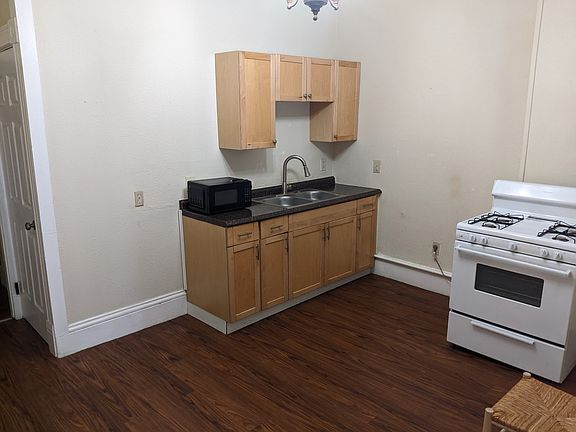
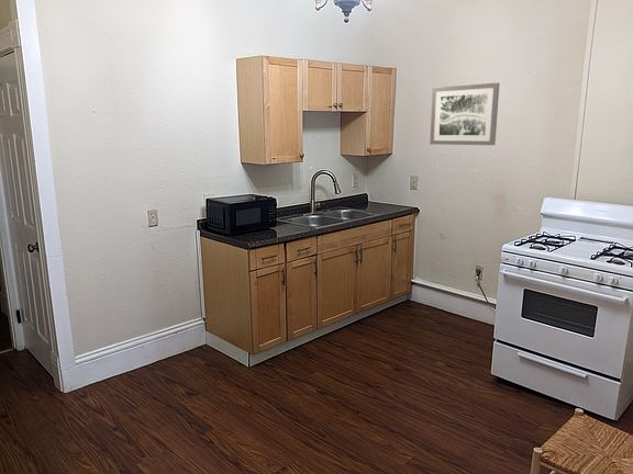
+ wall art (463, 115)
